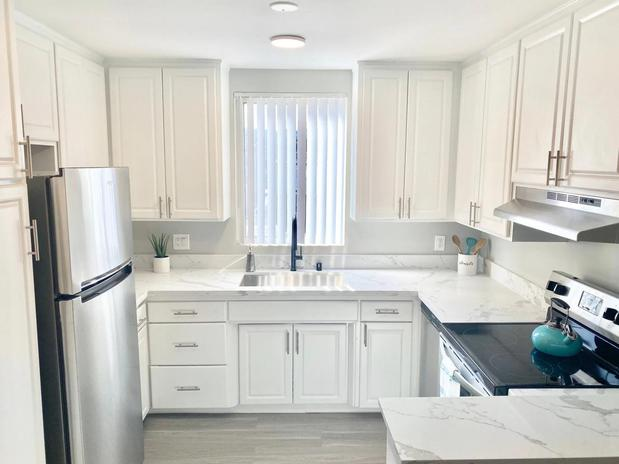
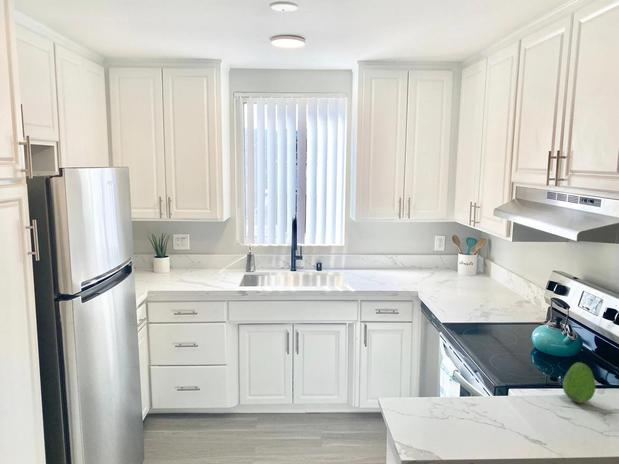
+ fruit (579, 382)
